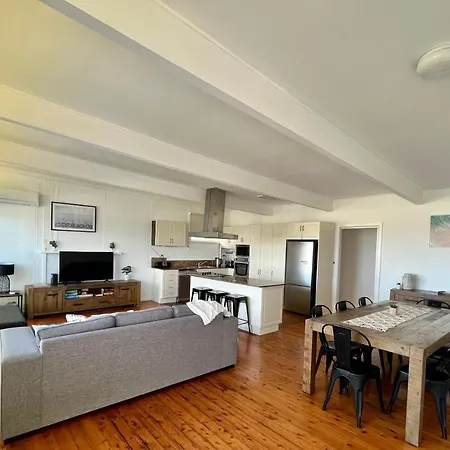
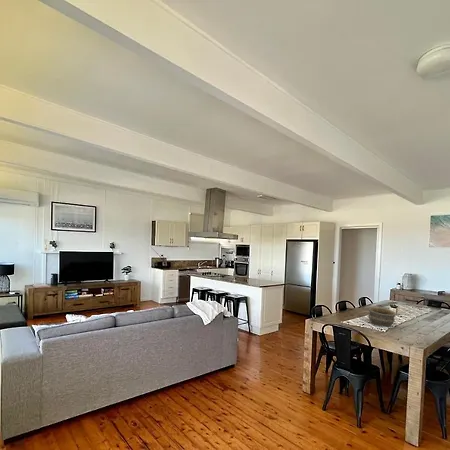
+ bowl (381, 317)
